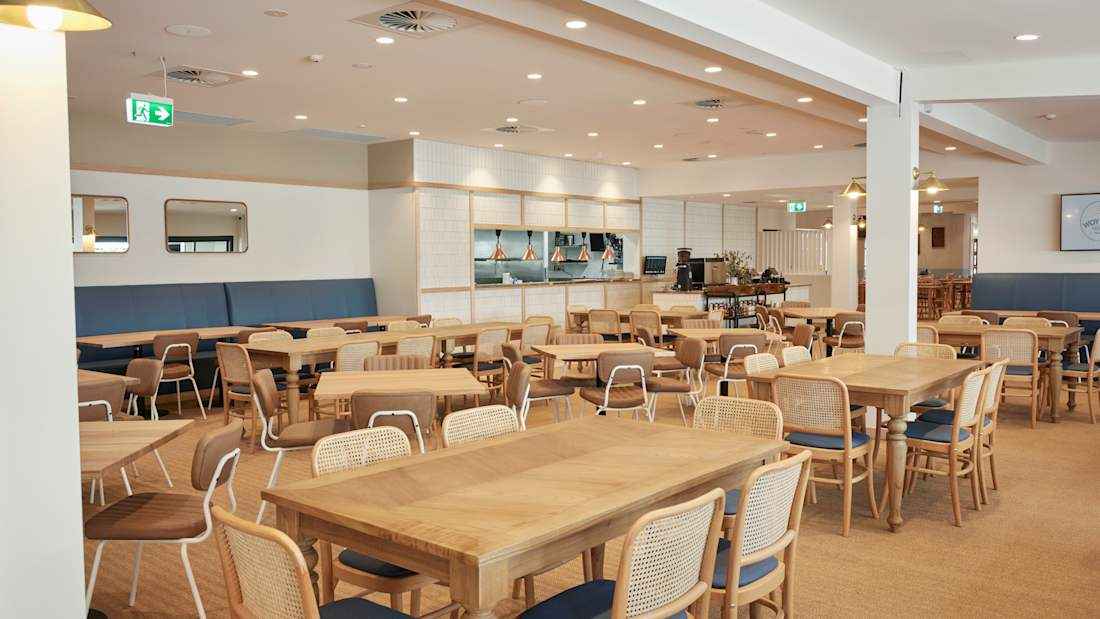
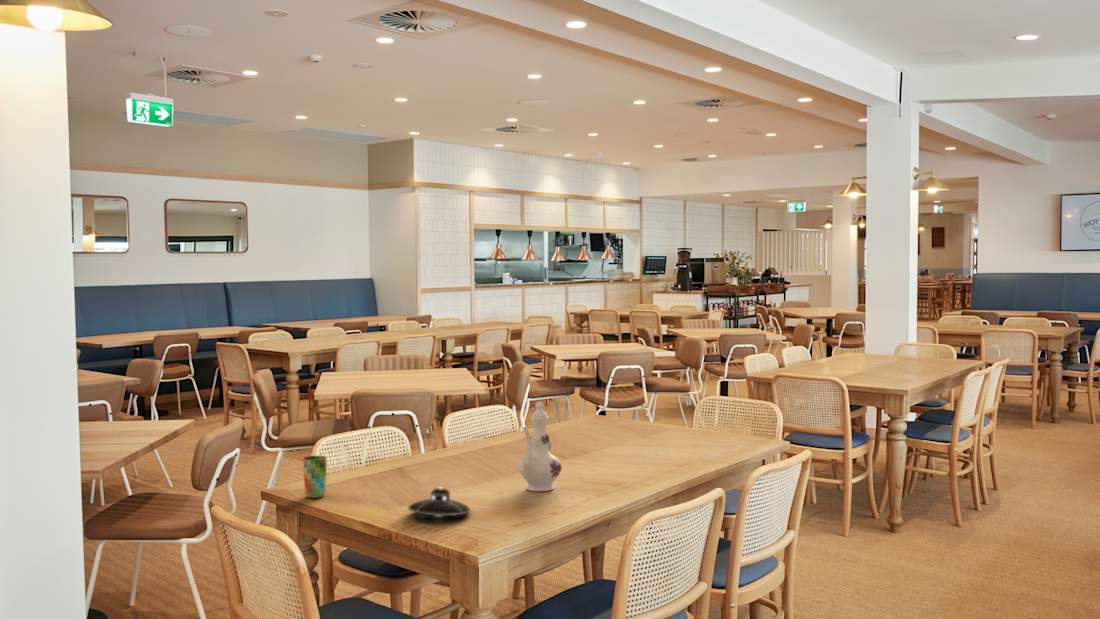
+ chinaware (537, 446)
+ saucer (439, 501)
+ cup (315, 477)
